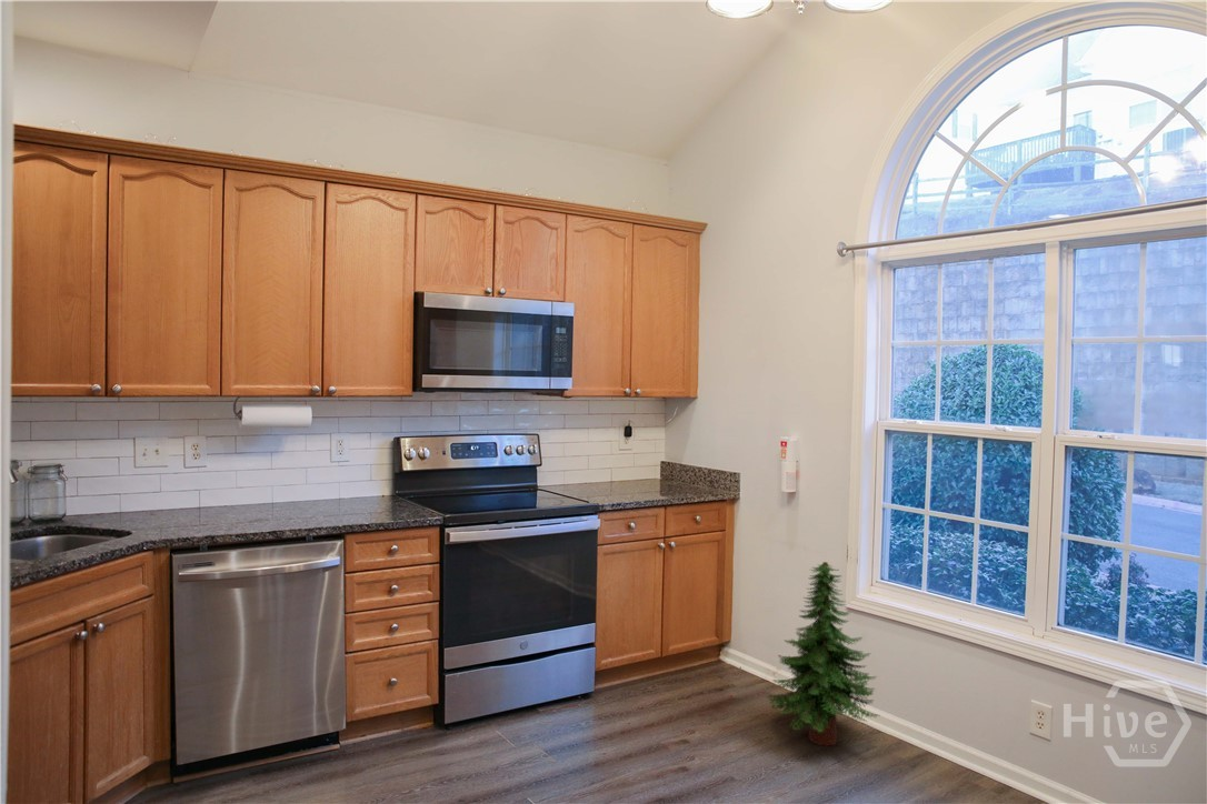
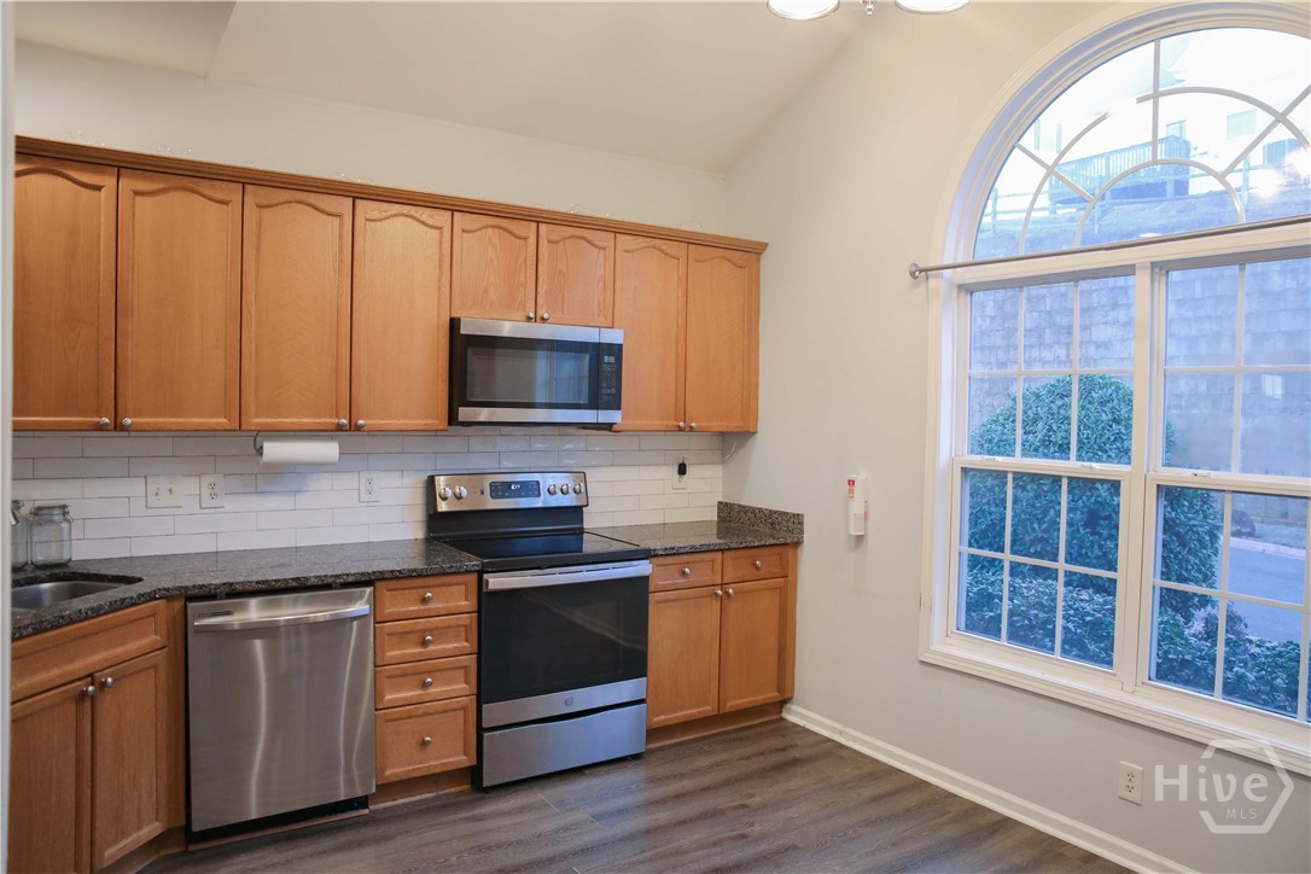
- tree (825, 650)
